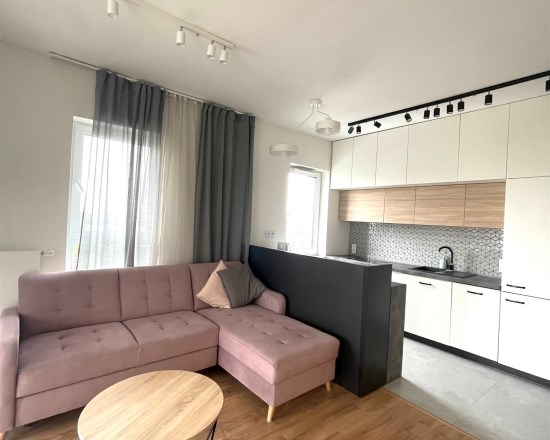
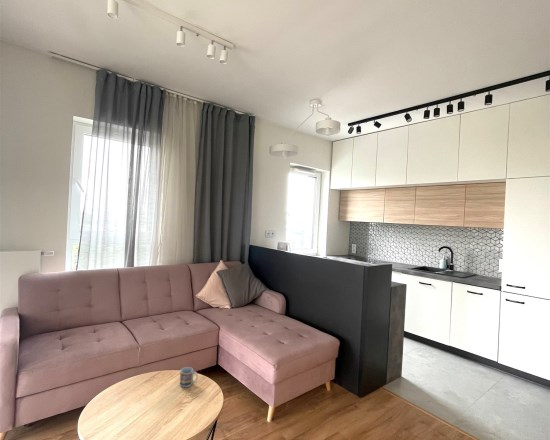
+ cup (188, 377)
